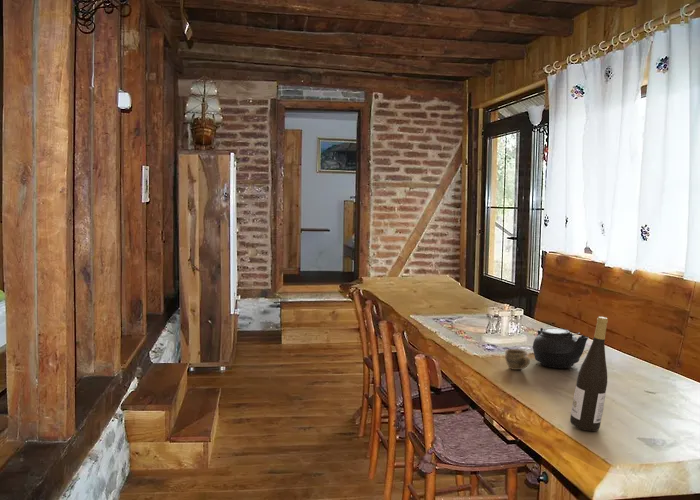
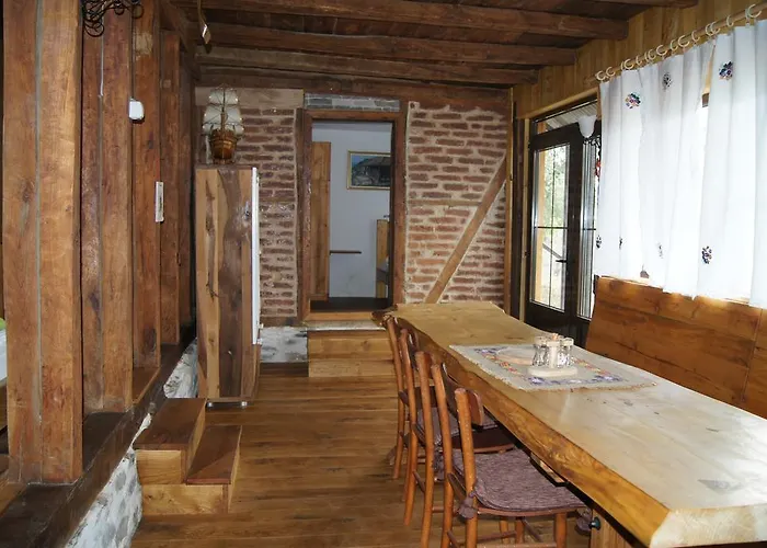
- teapot (561, 348)
- wine bottle (589, 372)
- cup (517, 360)
